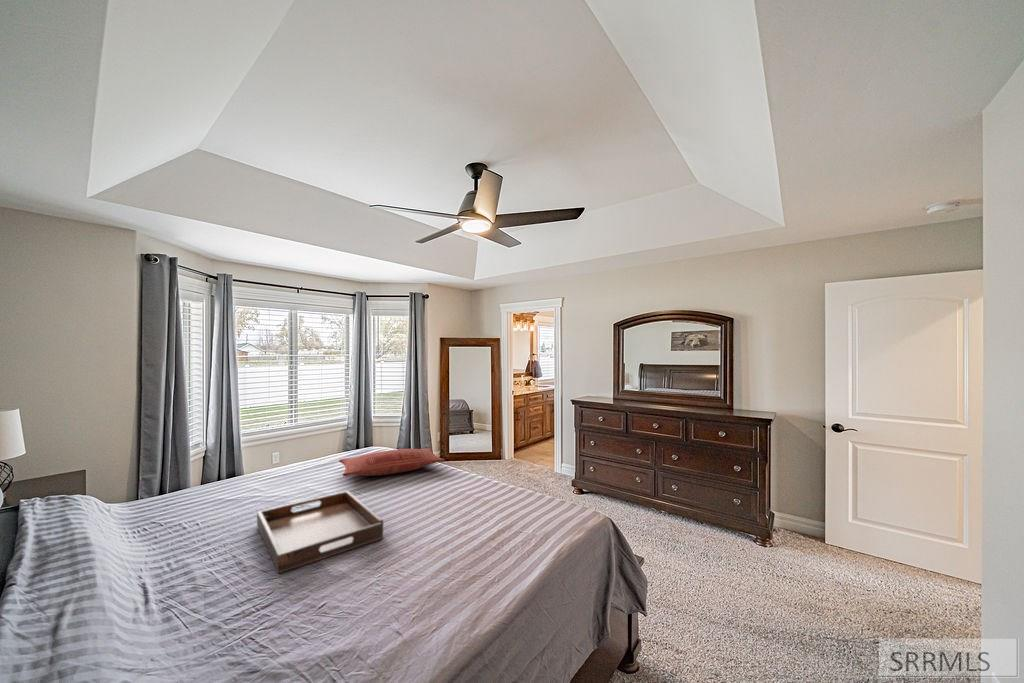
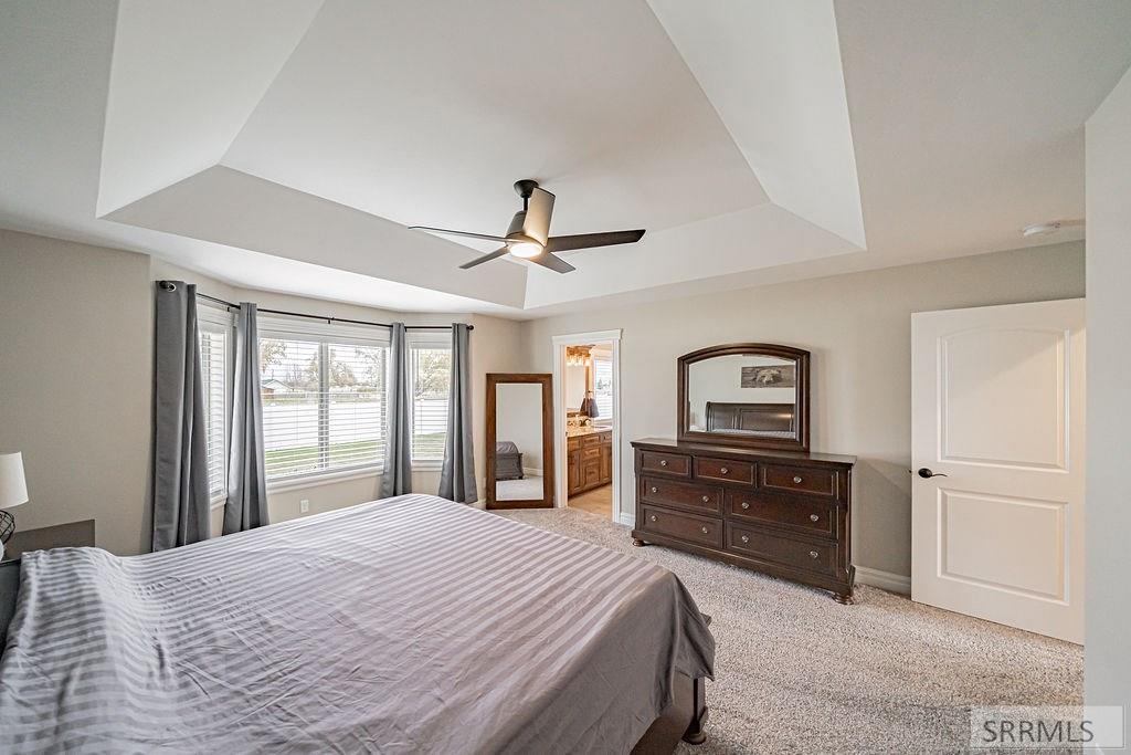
- pillow (391, 461)
- serving tray (319, 524)
